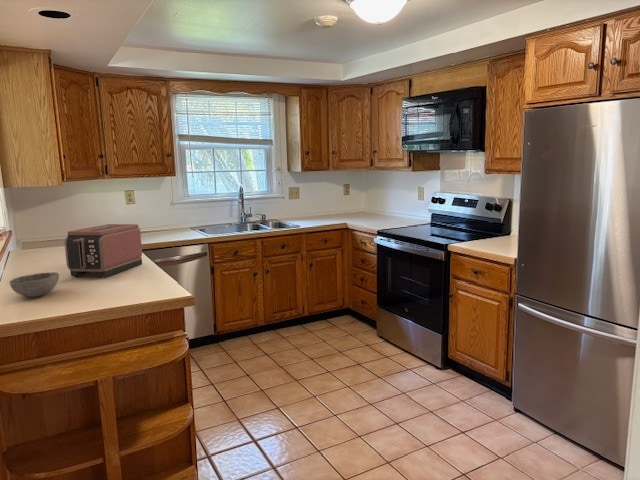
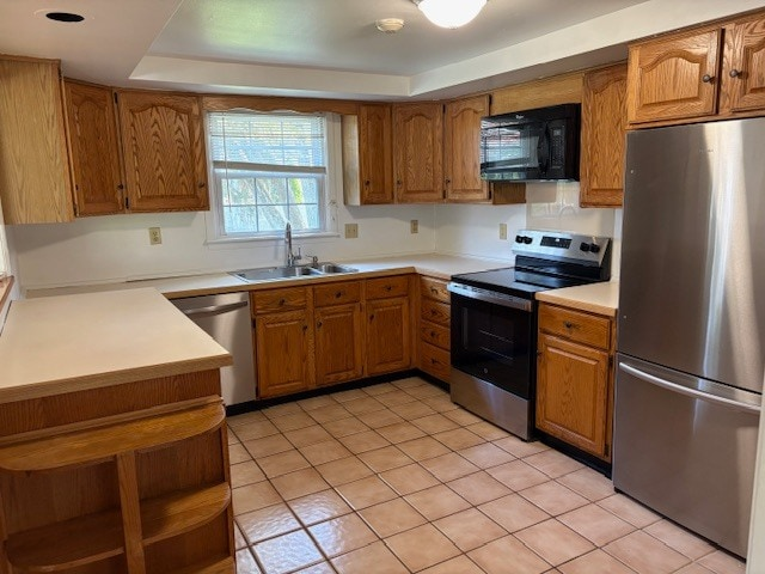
- toaster (103, 249)
- bowl (35, 285)
